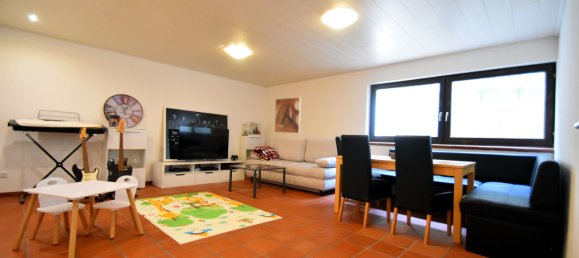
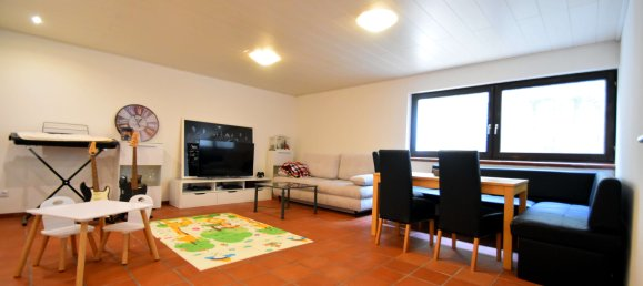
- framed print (287, 115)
